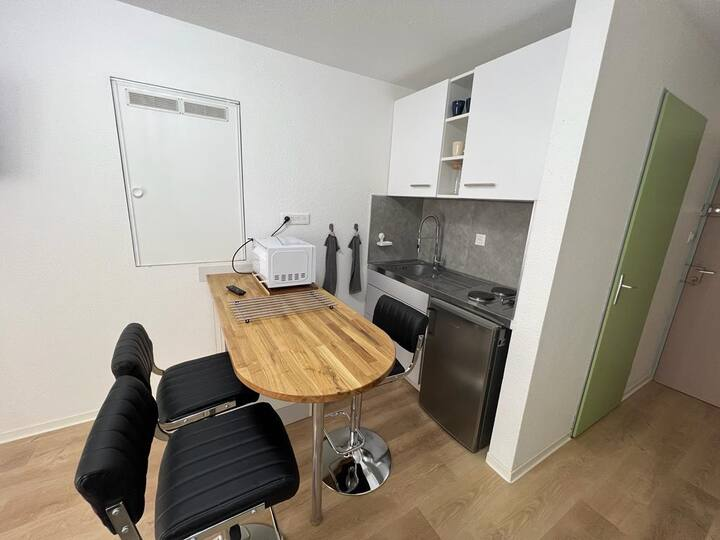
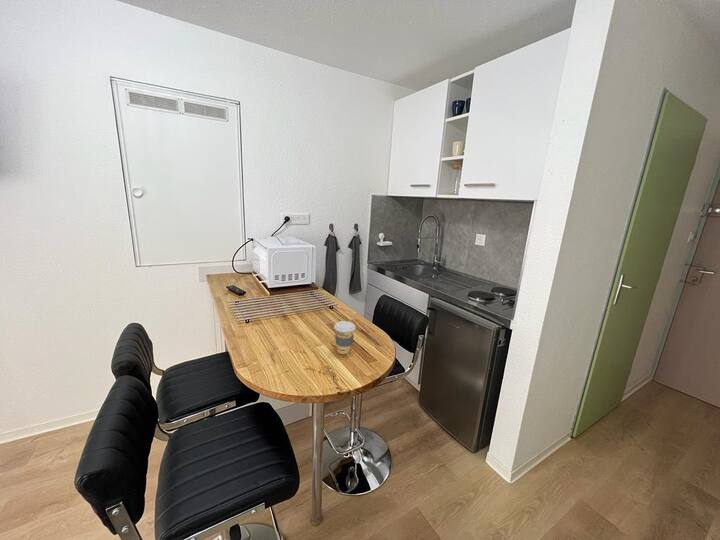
+ coffee cup (344, 338)
